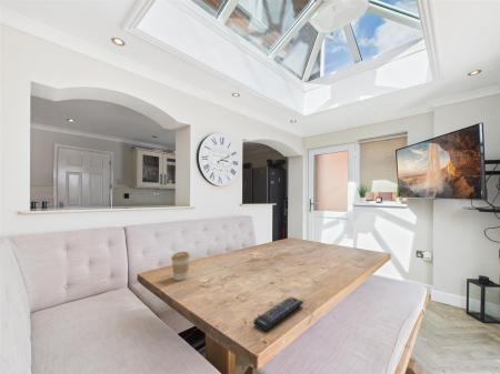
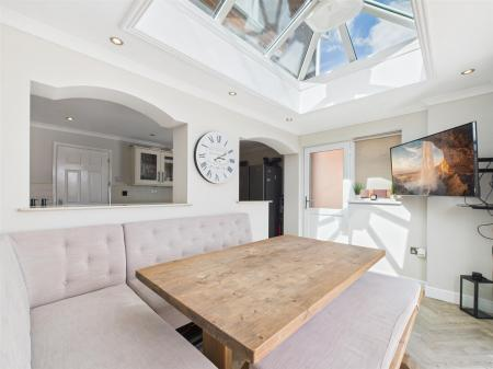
- coffee cup (180, 265)
- remote control (280, 312)
